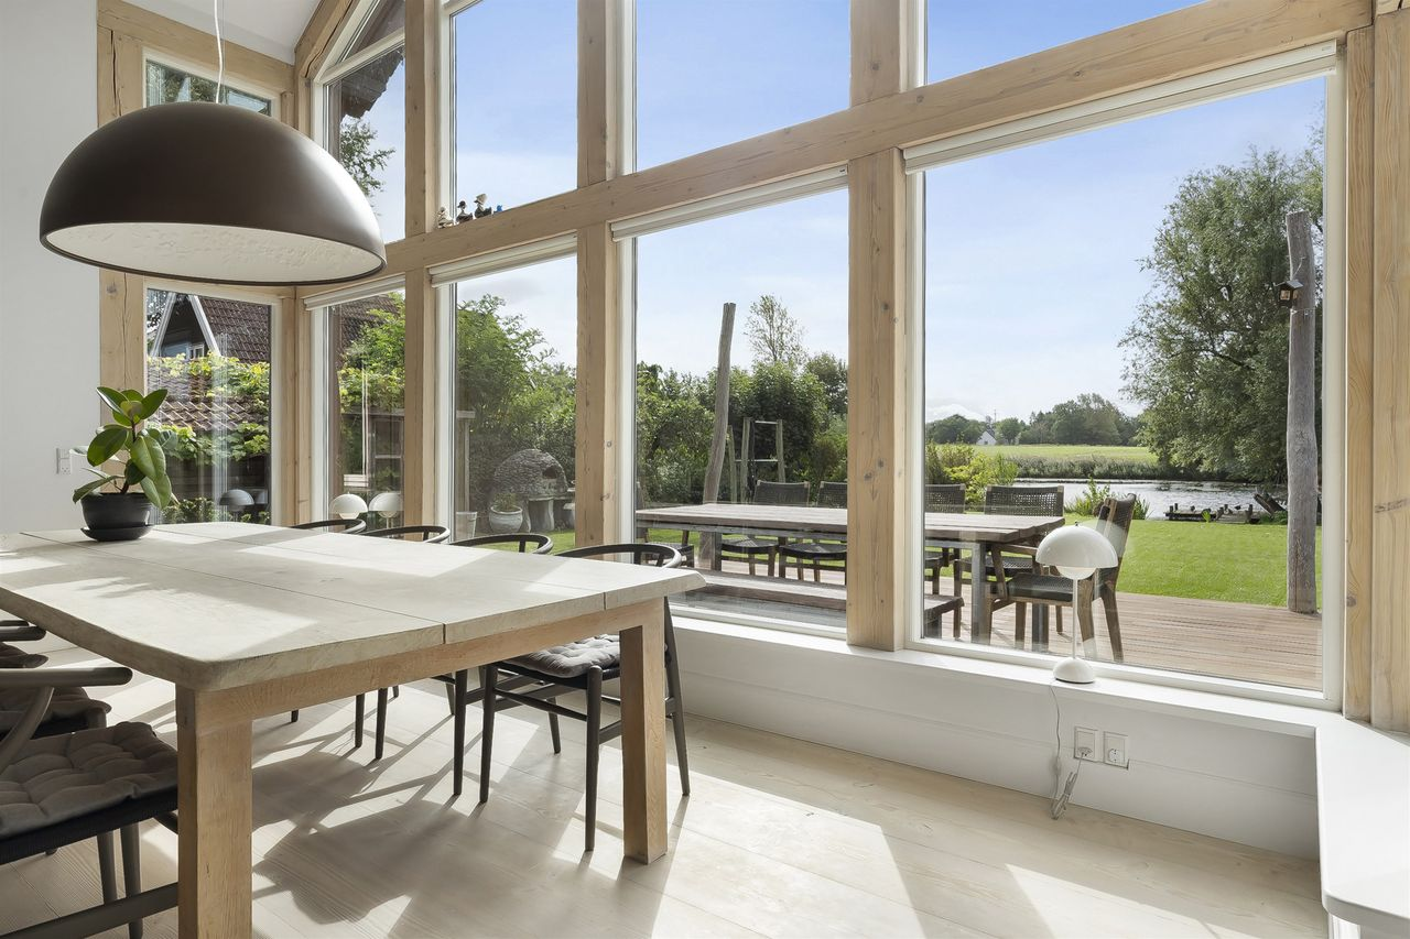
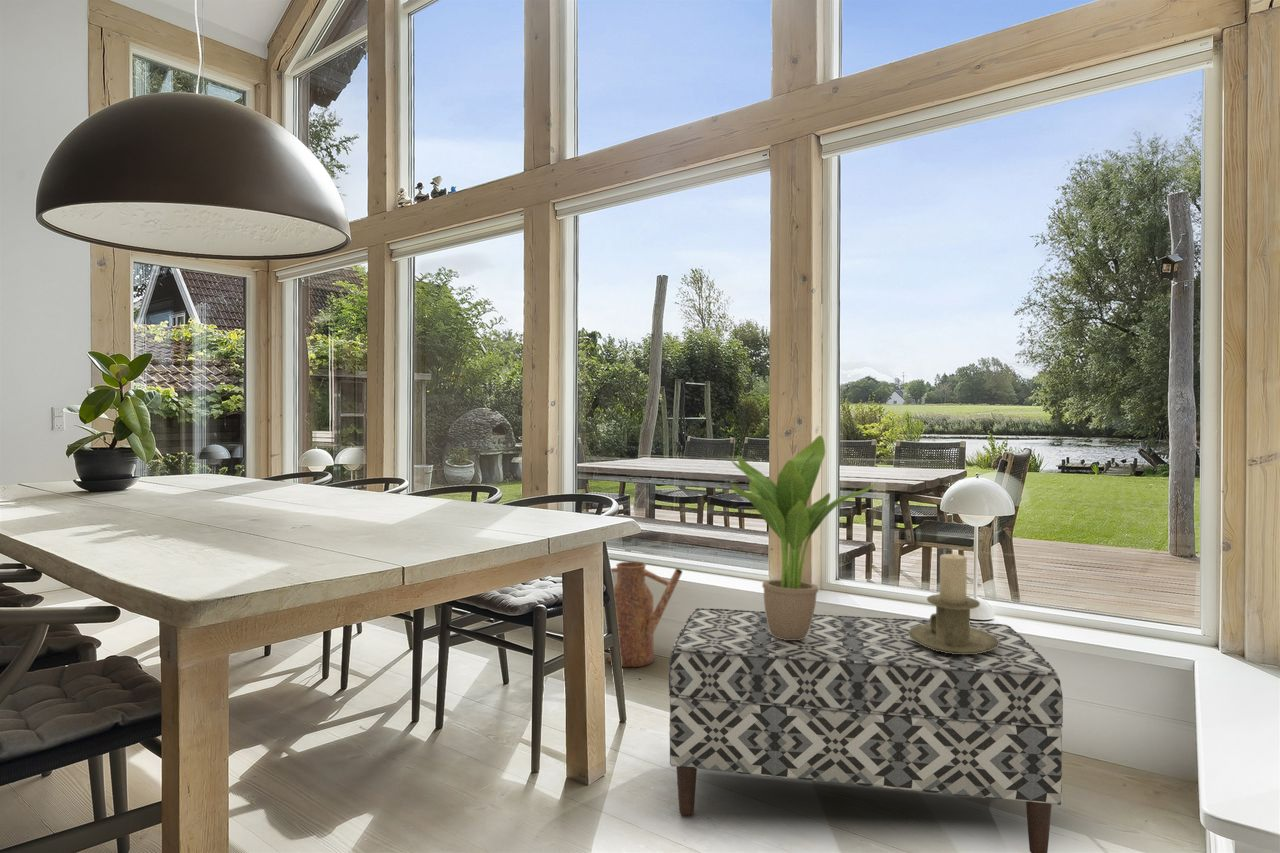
+ potted plant (775, 532)
+ bench (849, 716)
+ candle holder (952, 599)
+ watering can (641, 612)
